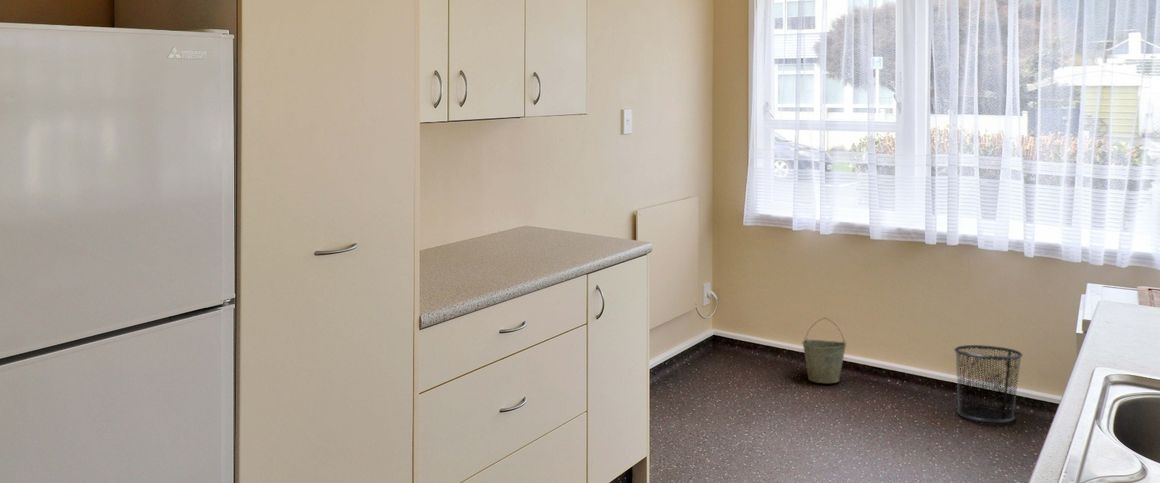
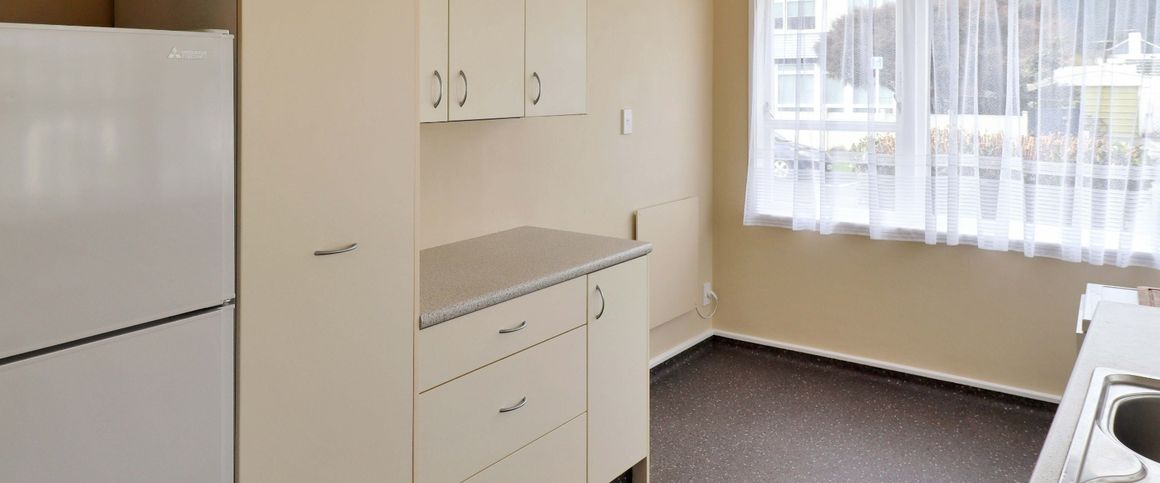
- bucket (824, 348)
- waste bin (987, 382)
